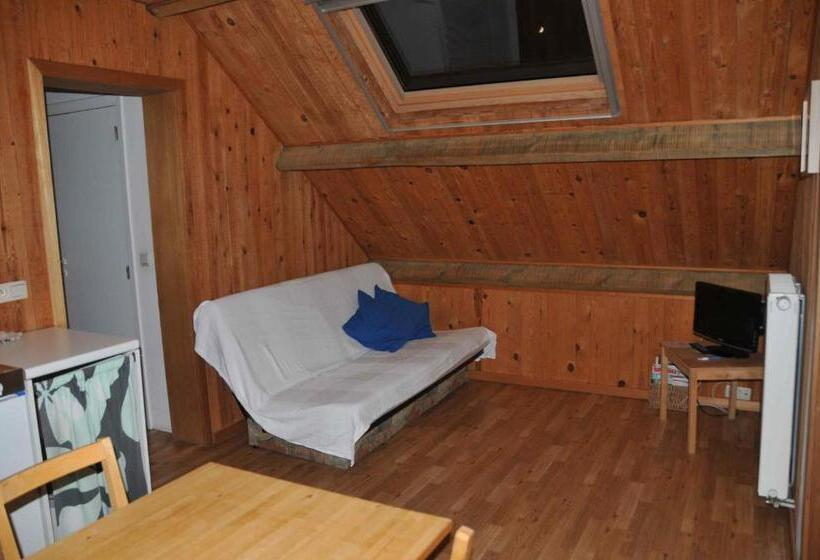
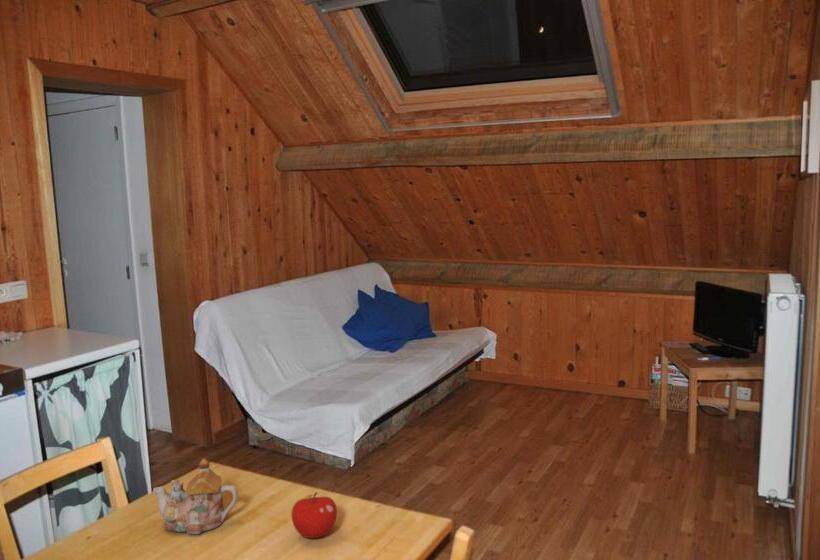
+ fruit (314, 513)
+ teapot (194, 493)
